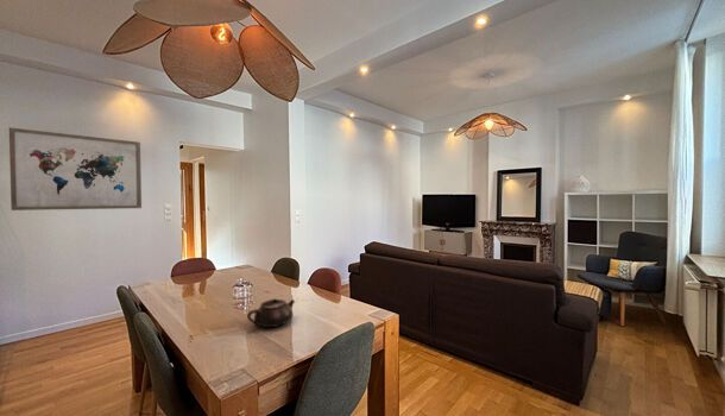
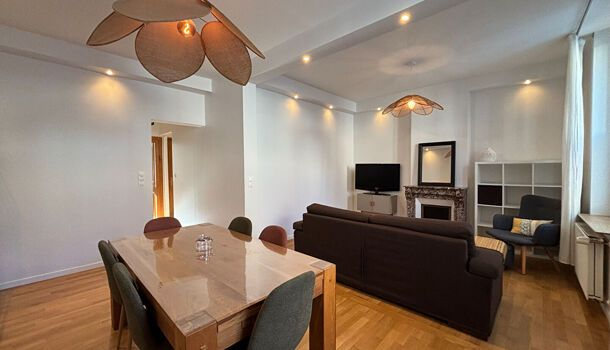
- teapot (272, 310)
- wall art (82, 172)
